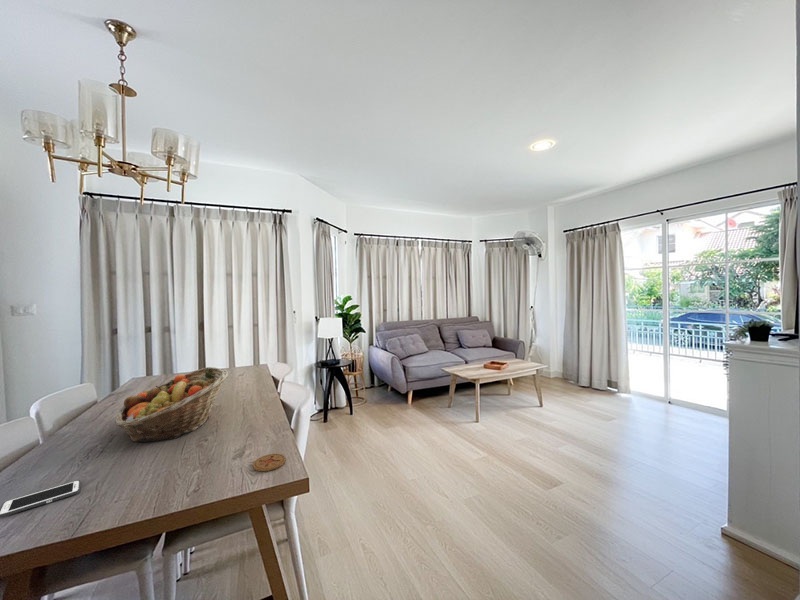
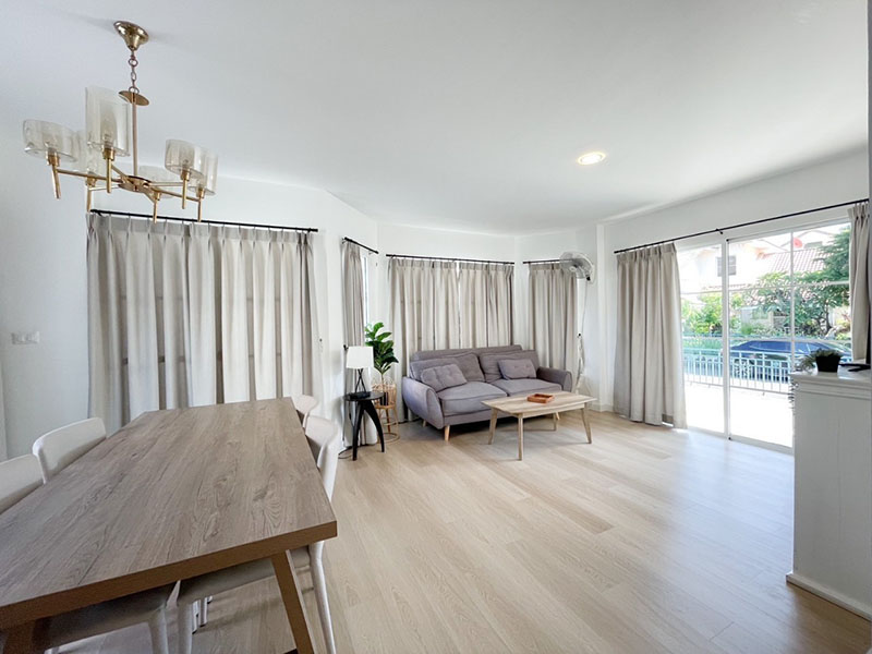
- fruit basket (176, 400)
- cell phone (42, 497)
- coaster (269, 462)
